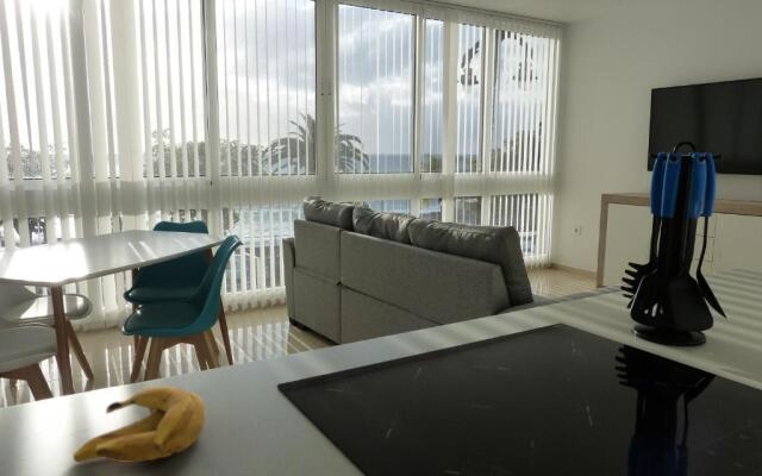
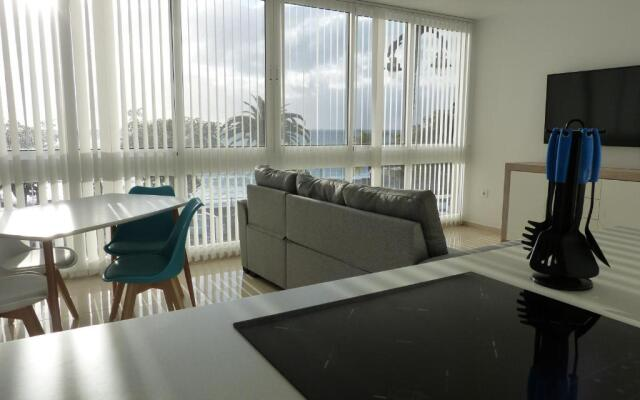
- banana (142, 419)
